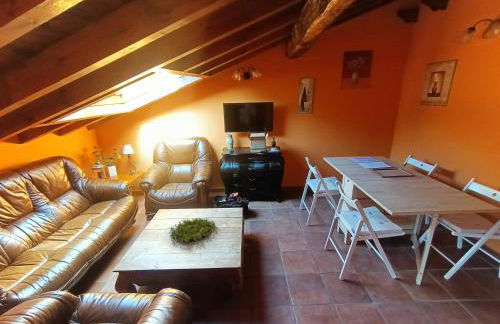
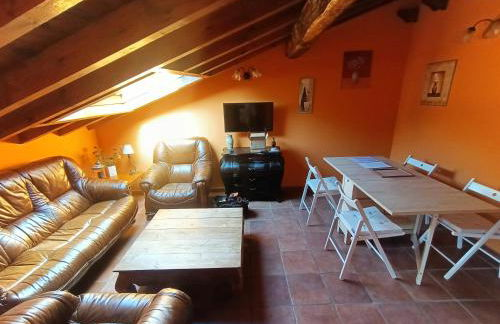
- plant (192, 228)
